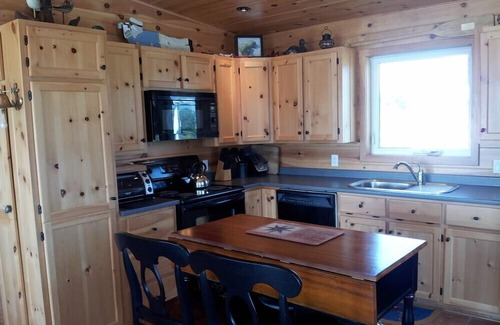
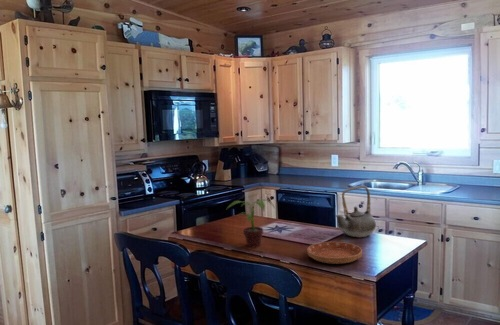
+ teapot (356, 210)
+ potted plant (251, 222)
+ saucer (334, 253)
